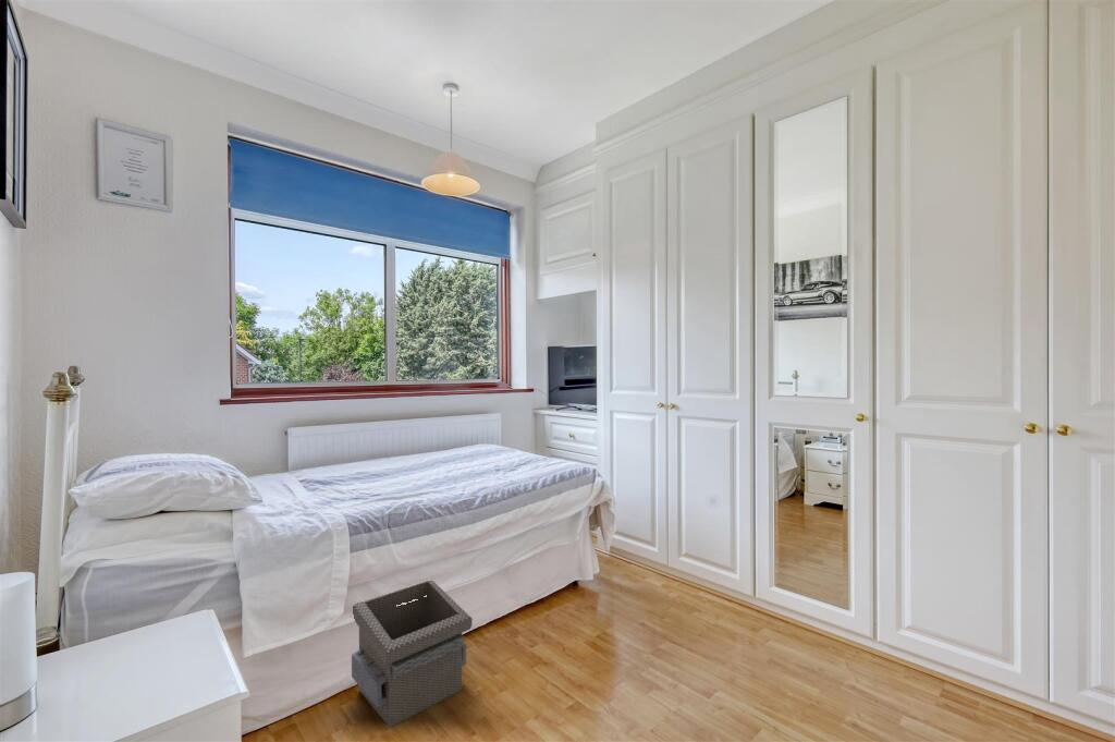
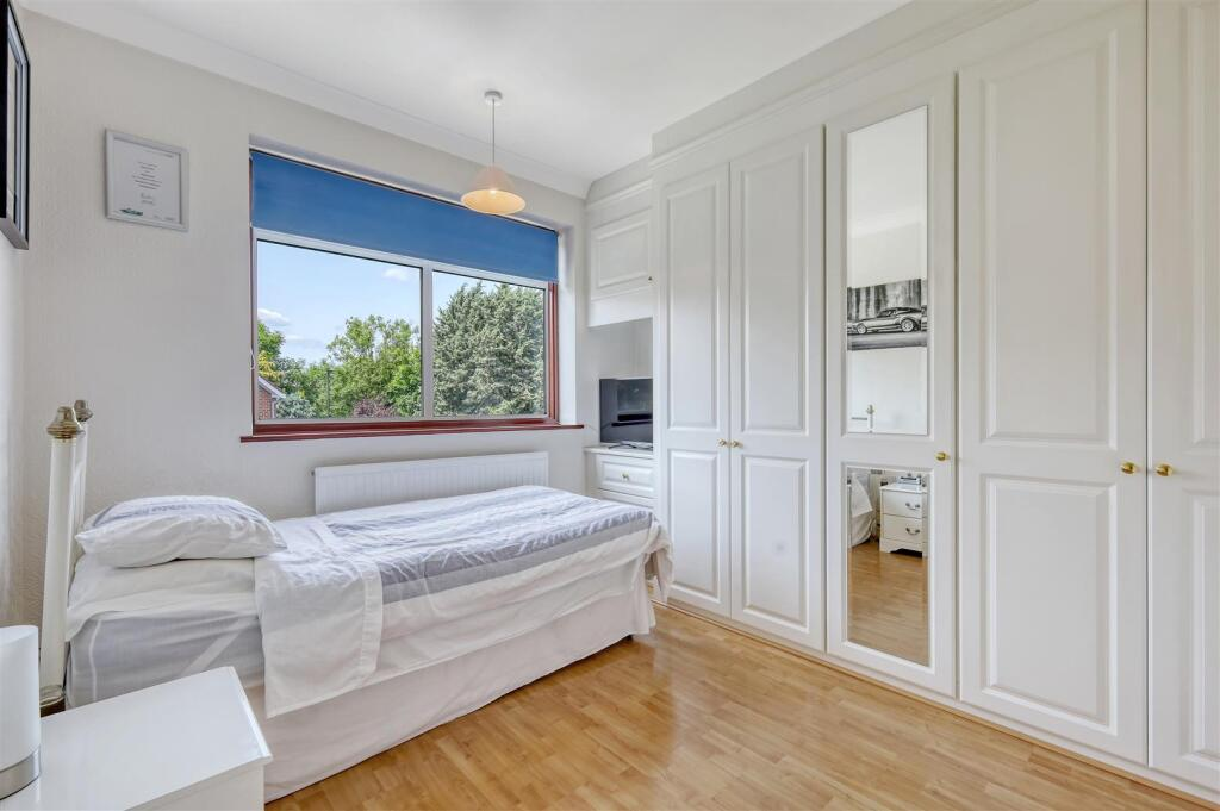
- storage basket (411, 645)
